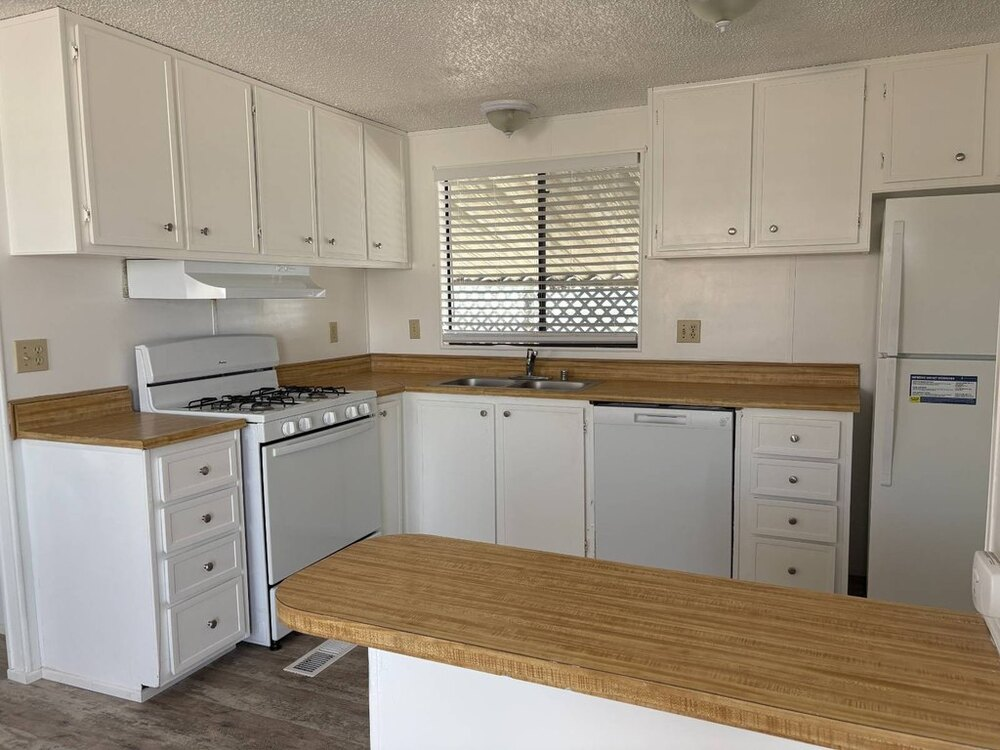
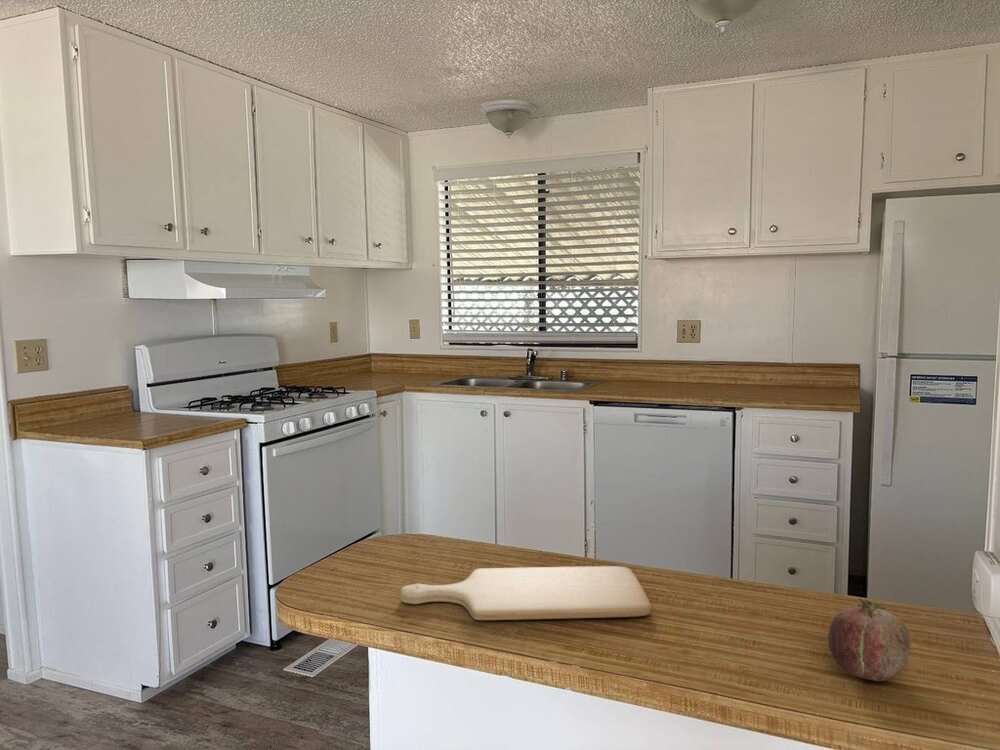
+ chopping board (521, 591)
+ fruit (868, 638)
